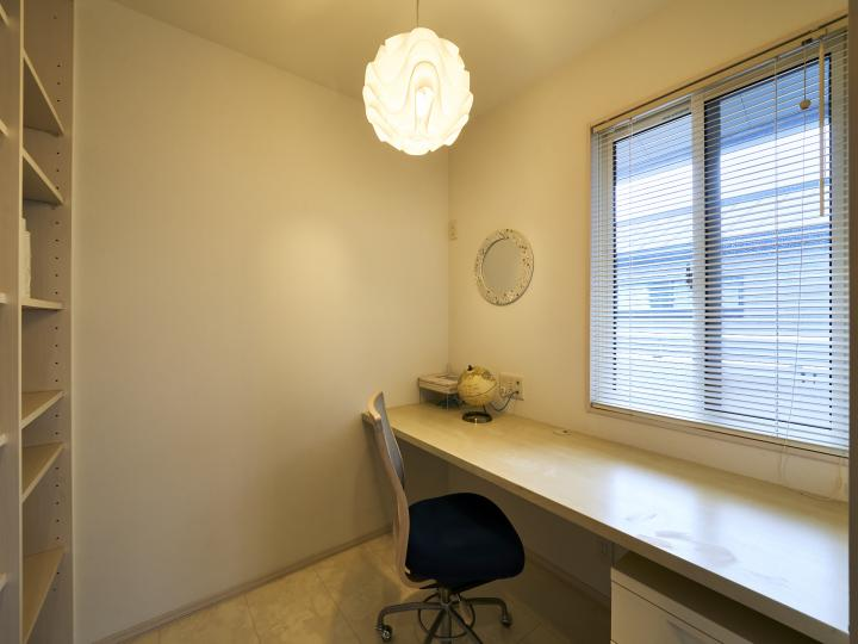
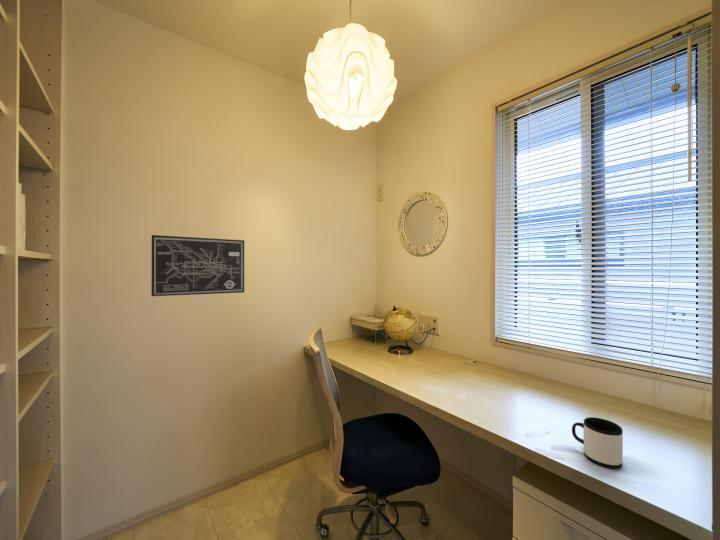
+ wall art (201, 266)
+ mug (595, 438)
